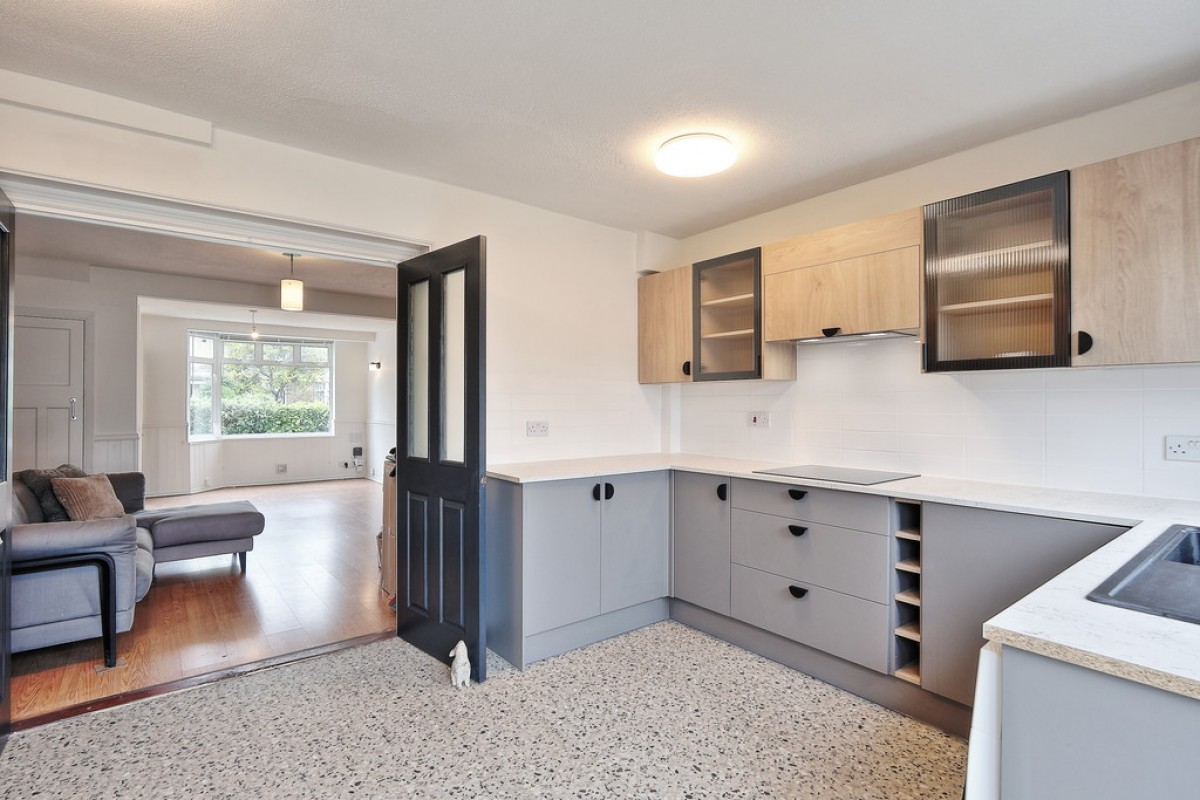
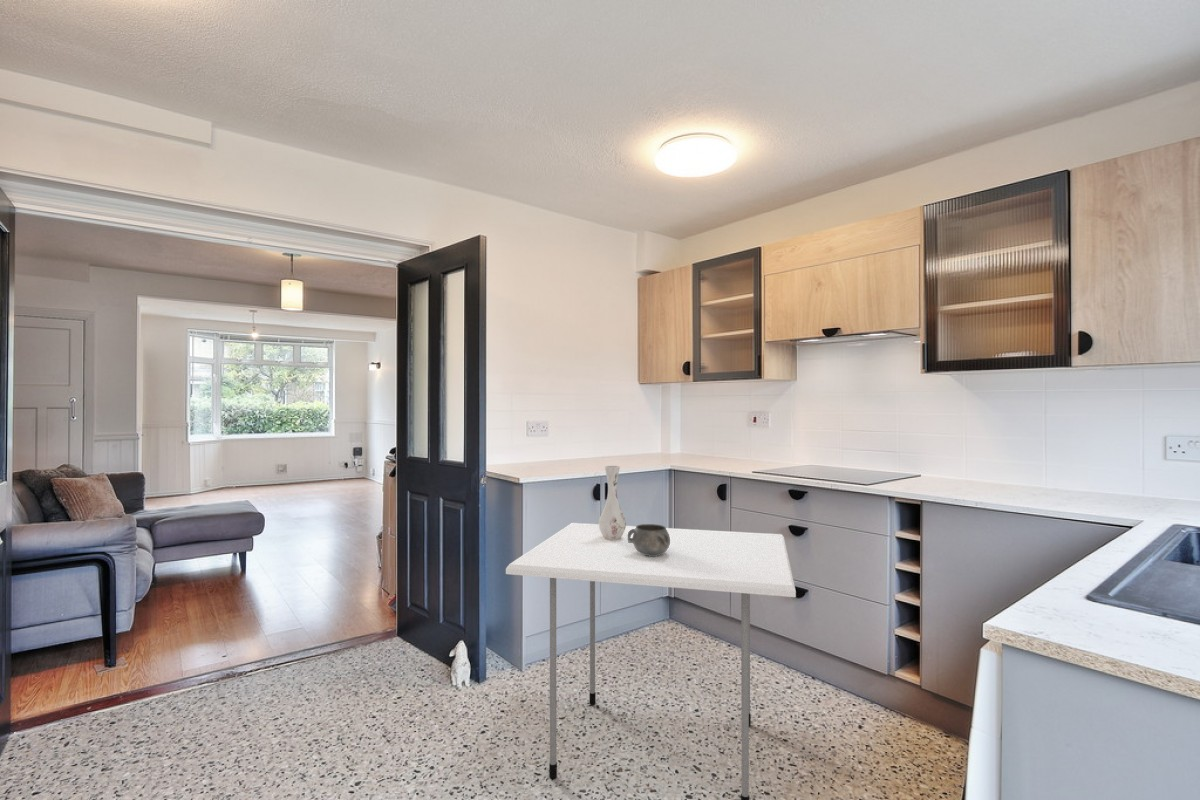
+ decorative bowl (654, 540)
+ dining table (661, 586)
+ vase (612, 501)
